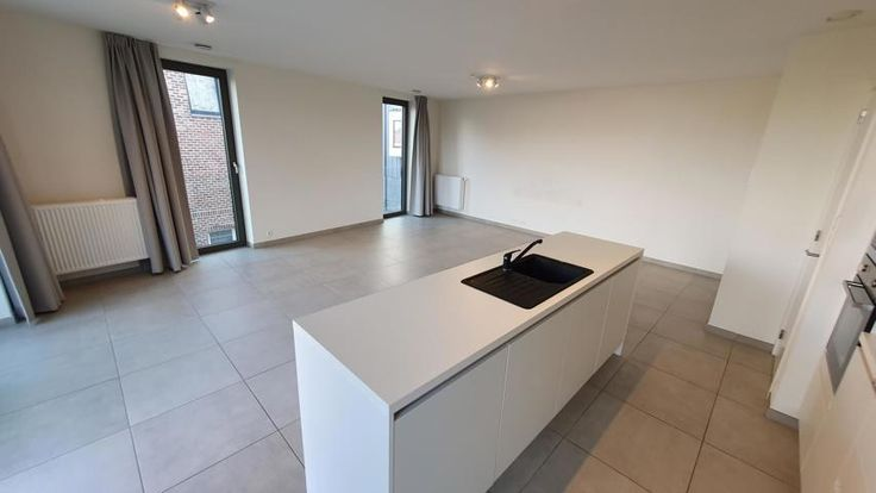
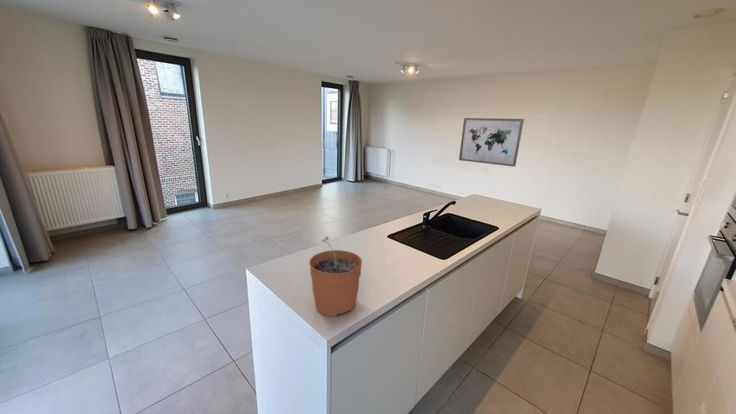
+ wall art (488, 141)
+ plant pot (335, 271)
